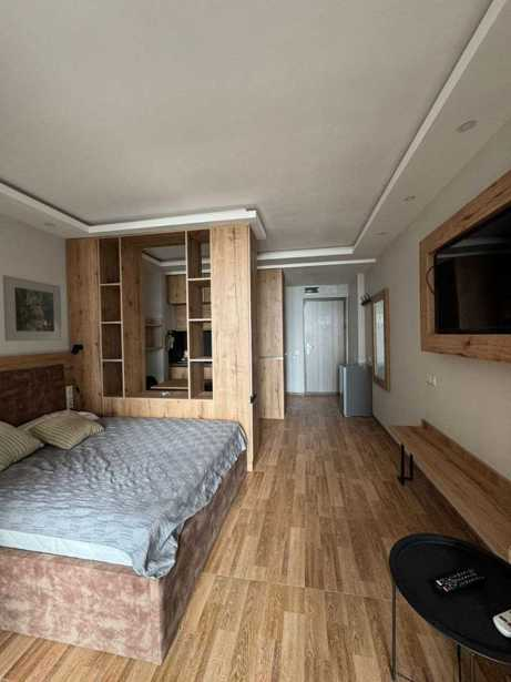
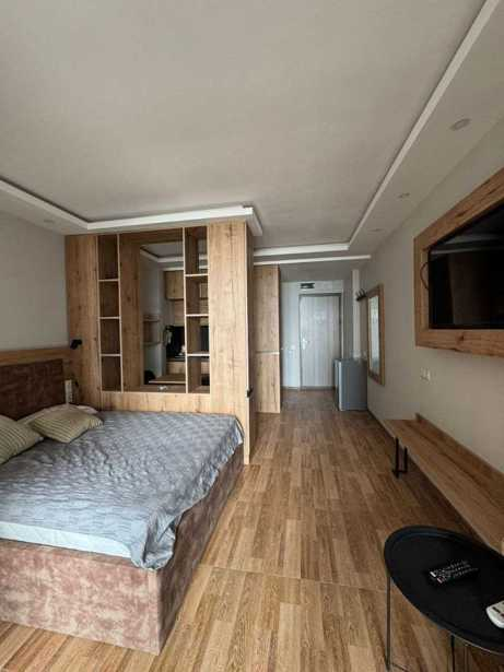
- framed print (35, 311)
